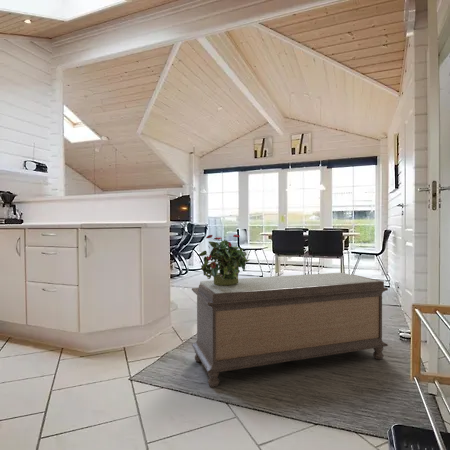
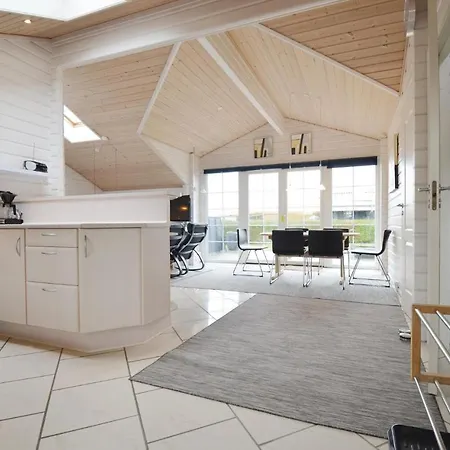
- potted plant (227, 259)
- bench (289, 320)
